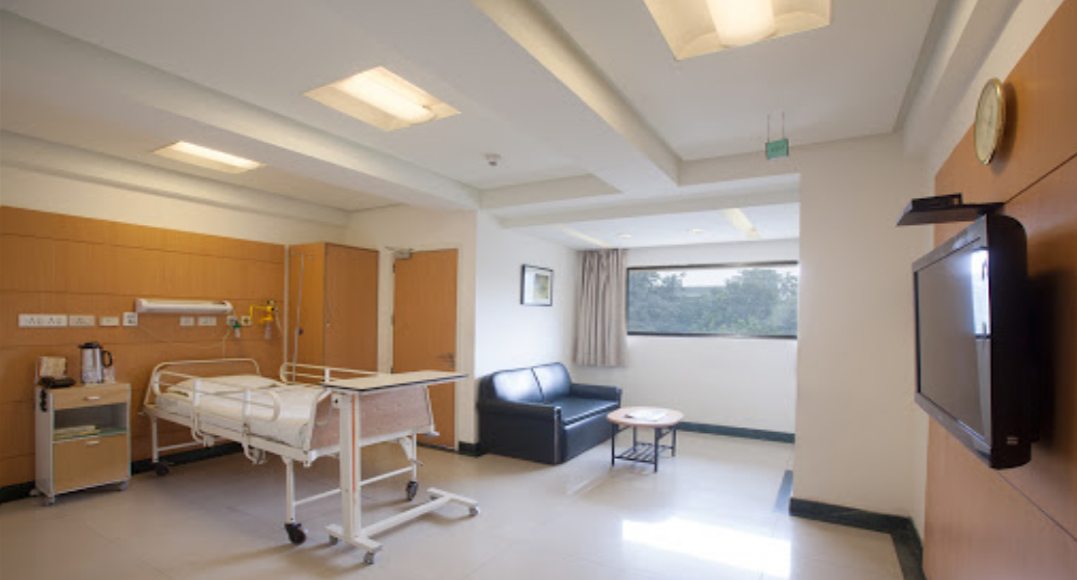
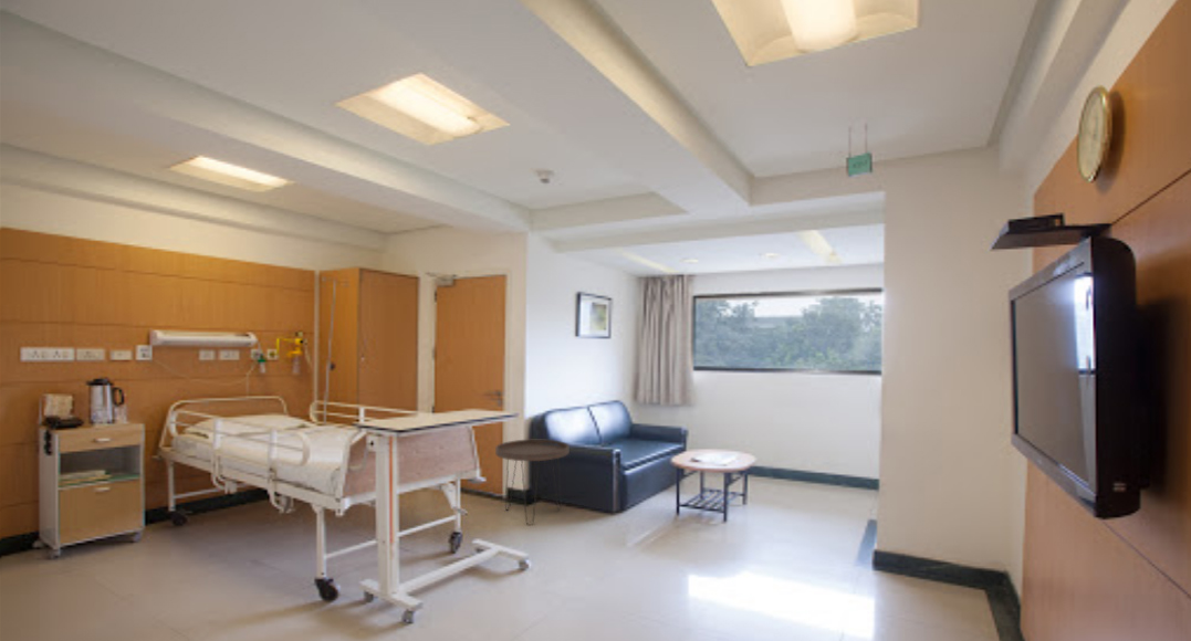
+ side table (536, 480)
